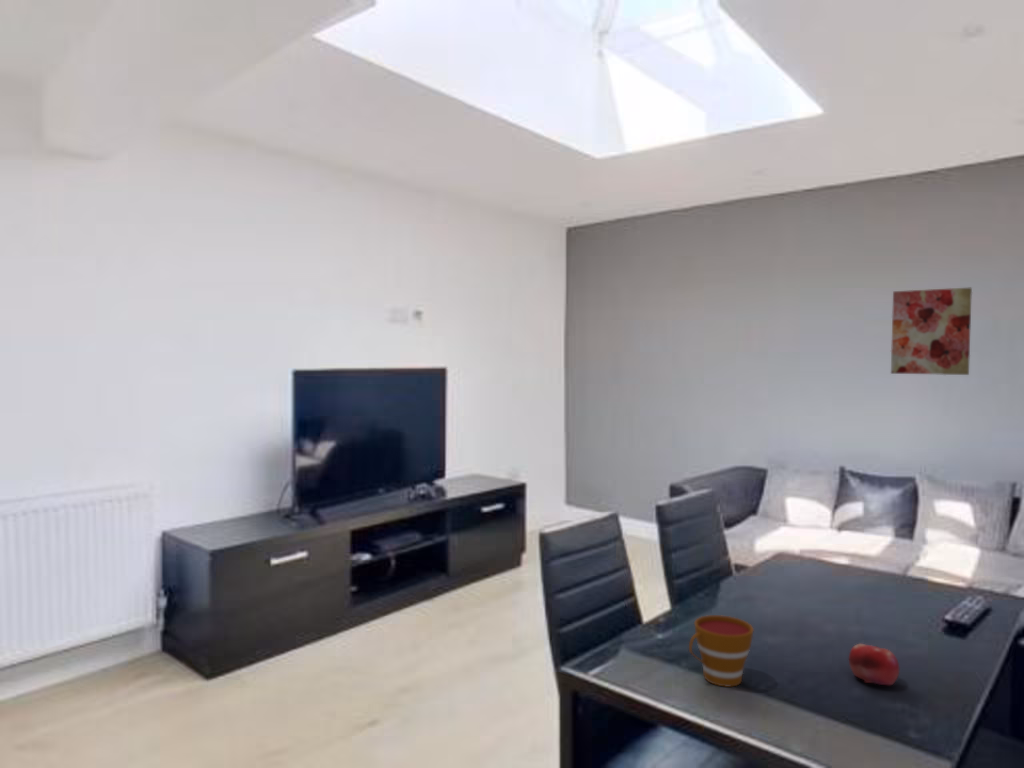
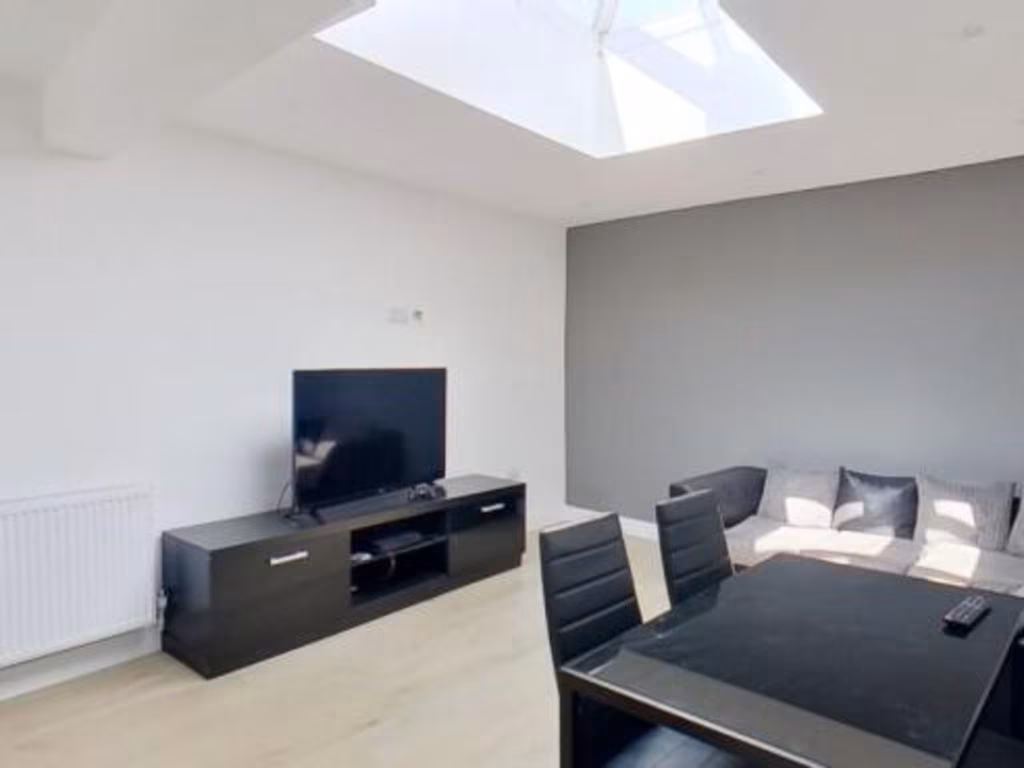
- fruit (873, 662)
- cup (719, 652)
- wall art (930, 332)
